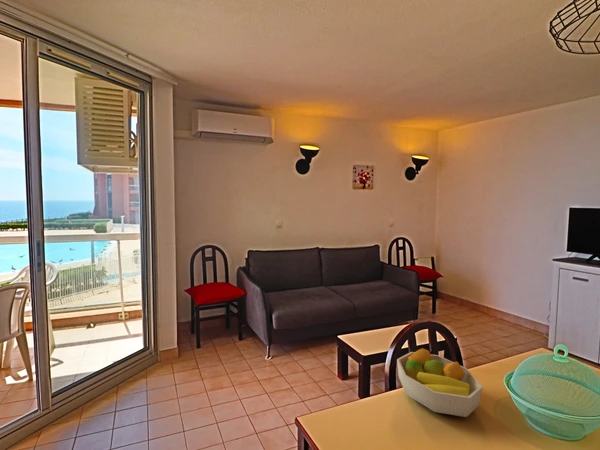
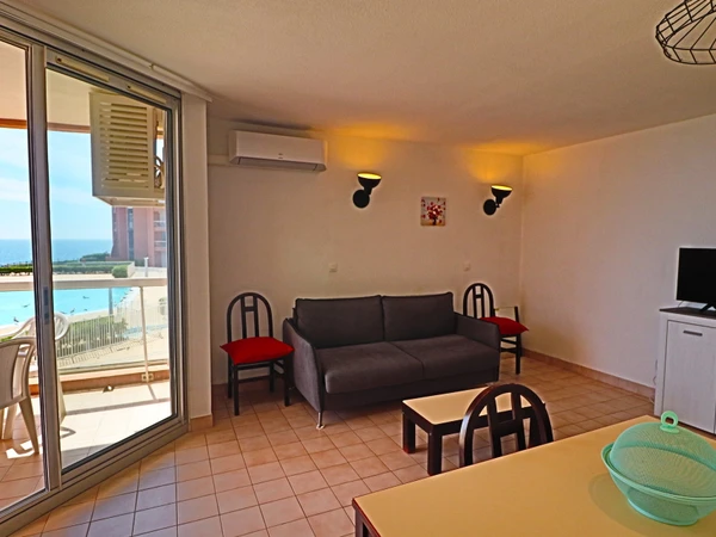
- fruit bowl (436, 378)
